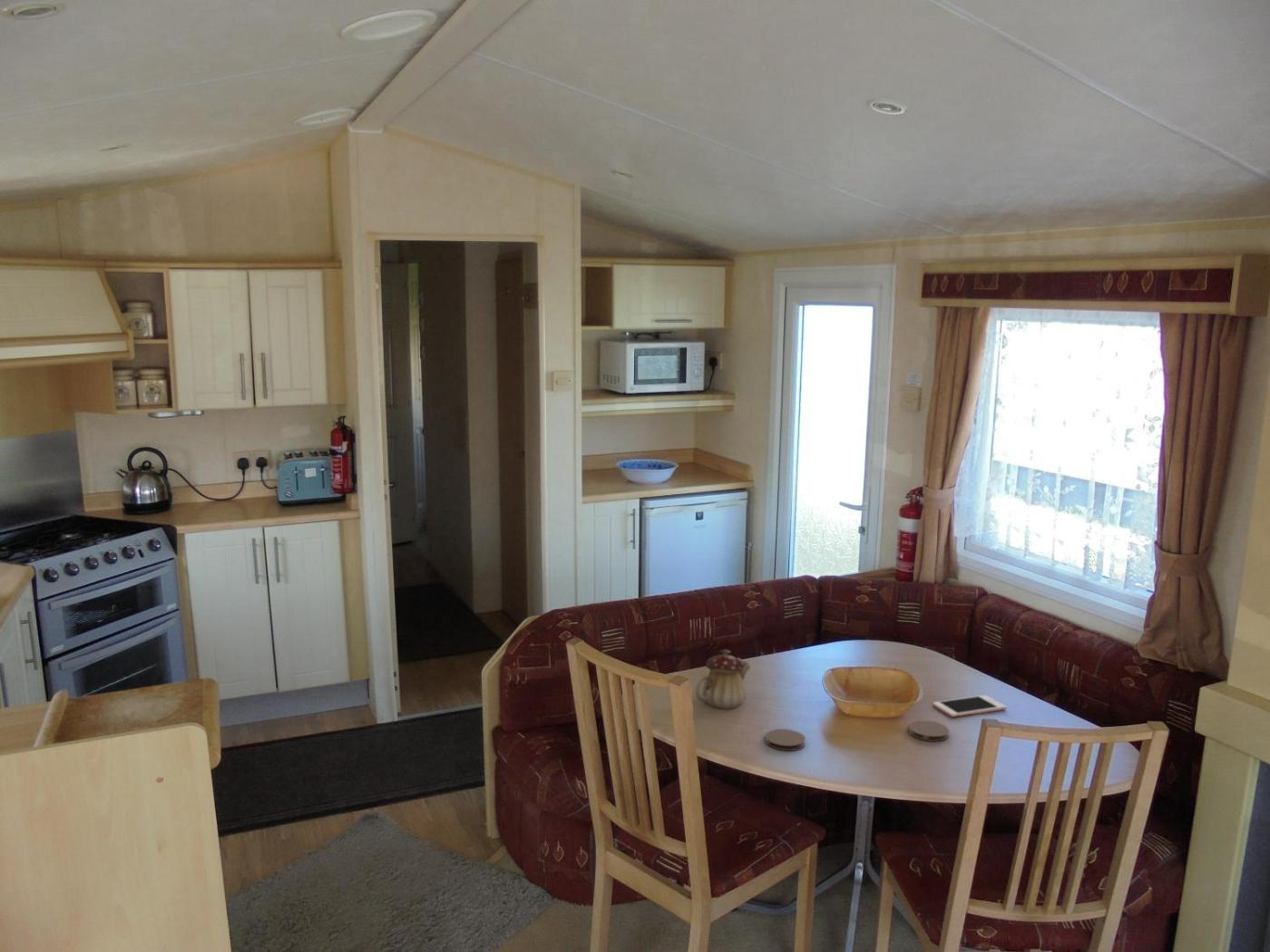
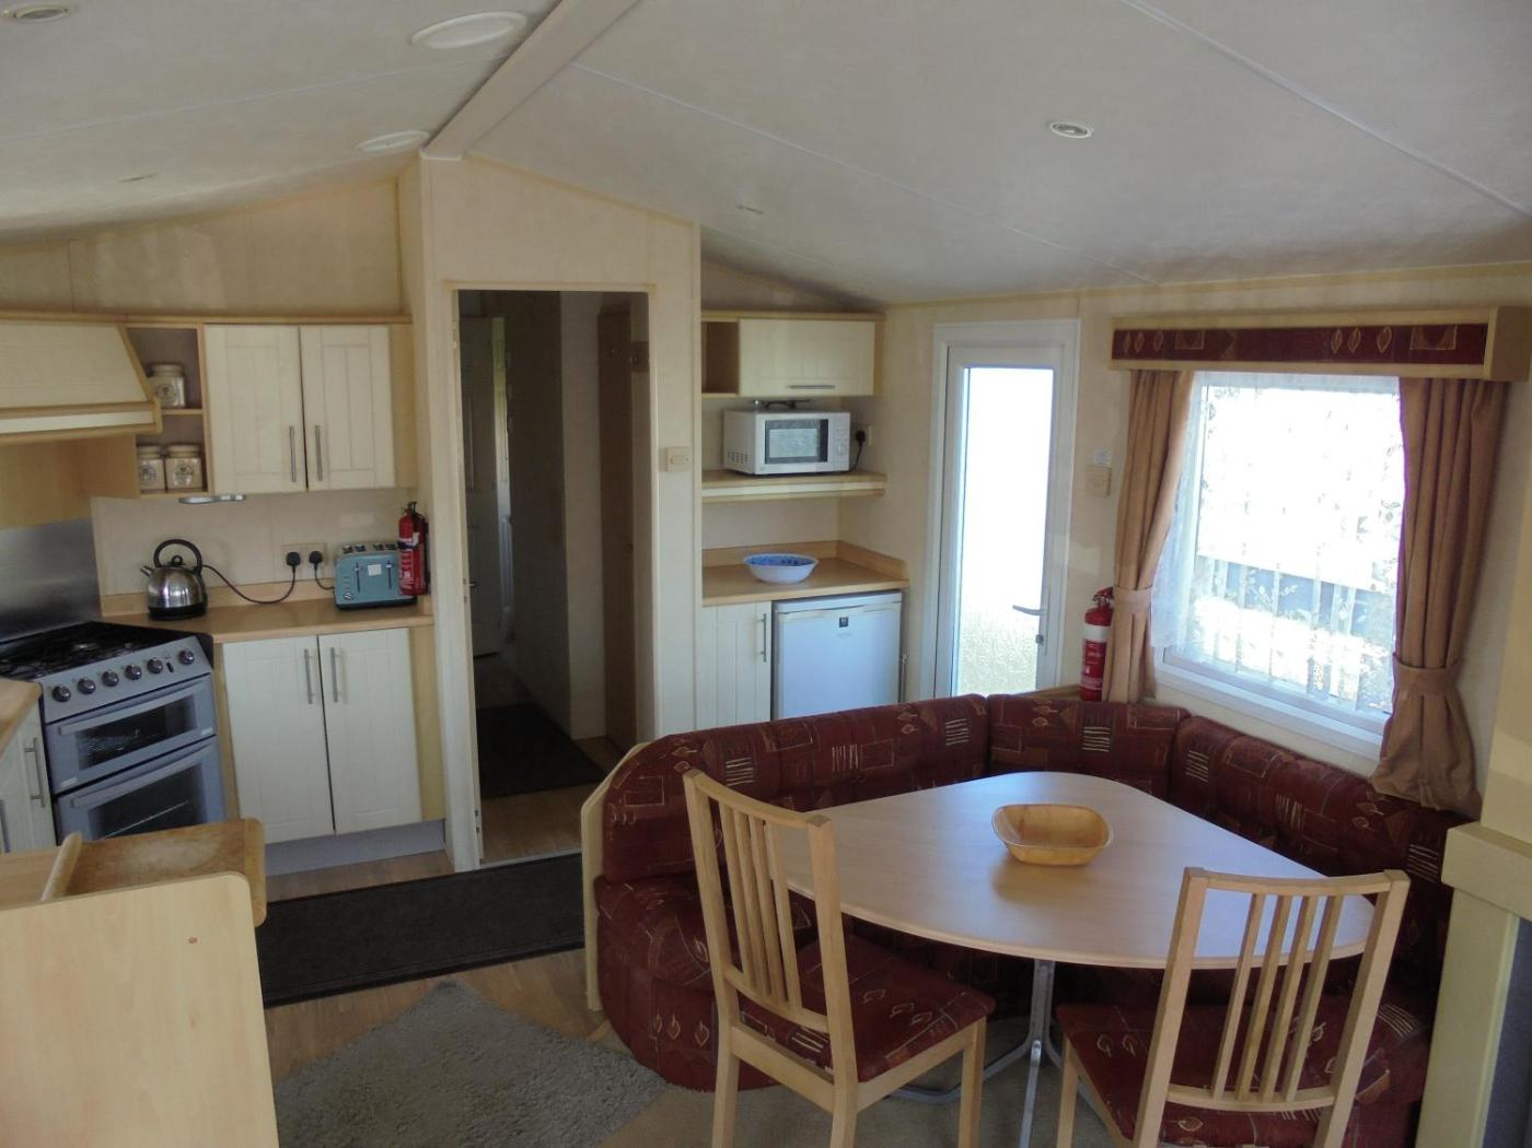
- coaster (928, 730)
- teapot (722, 676)
- cell phone (969, 705)
- coaster (785, 739)
